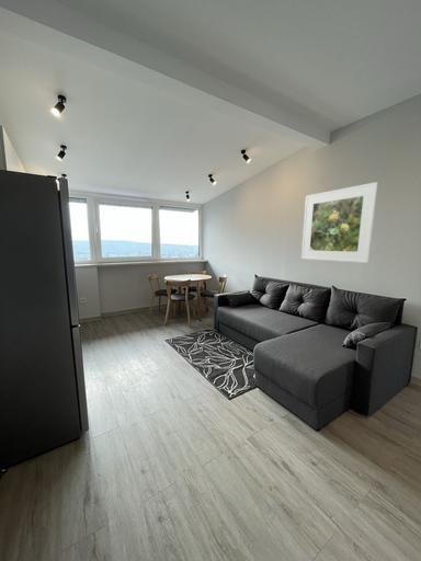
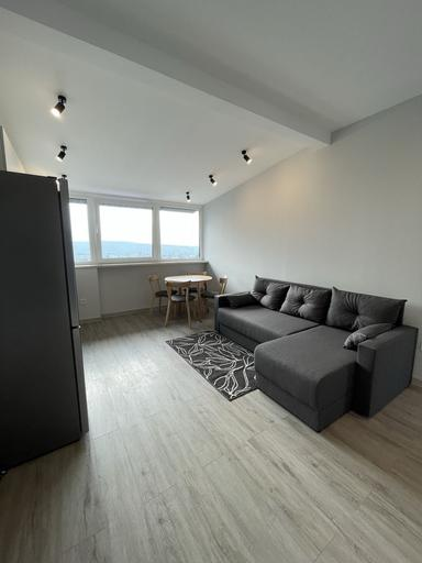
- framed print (333, 226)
